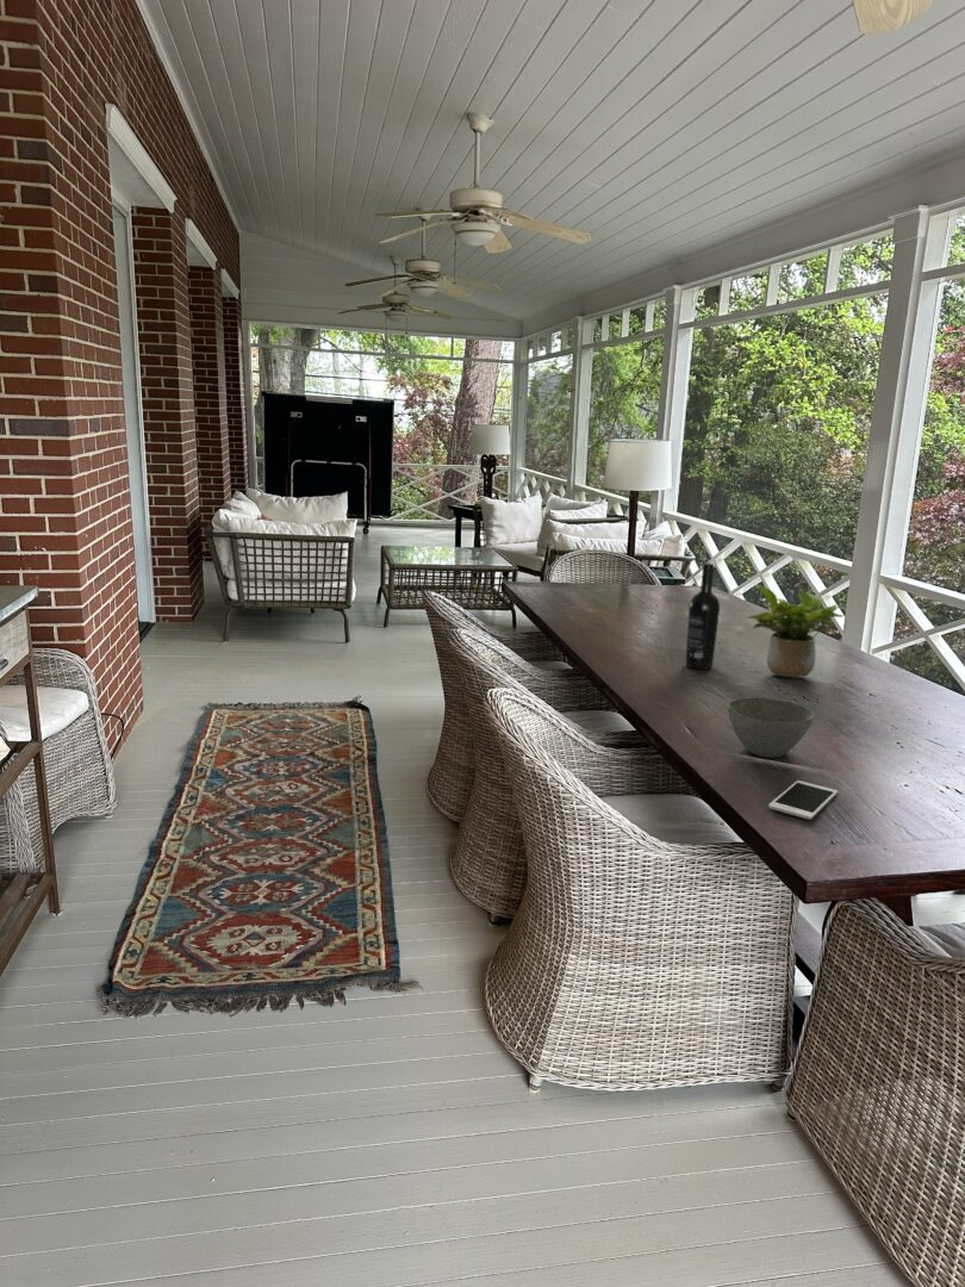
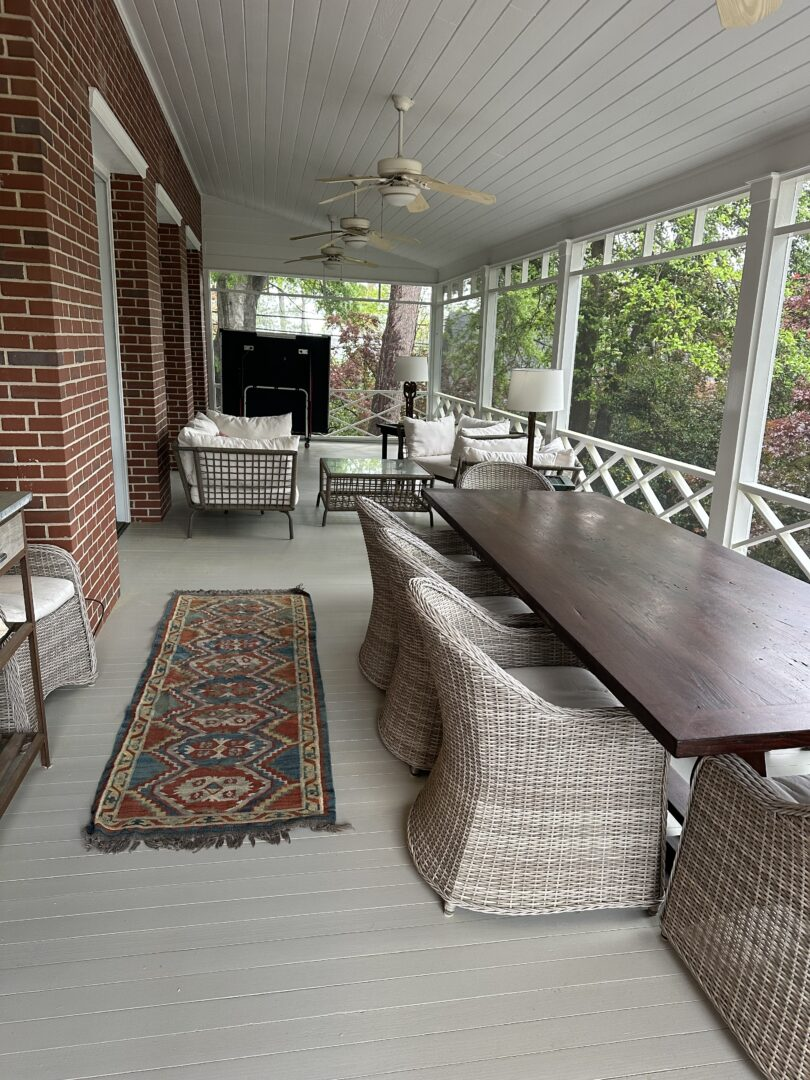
- bowl (767, 730)
- potted plant (793, 630)
- wine bottle (703, 615)
- cell phone (803, 798)
